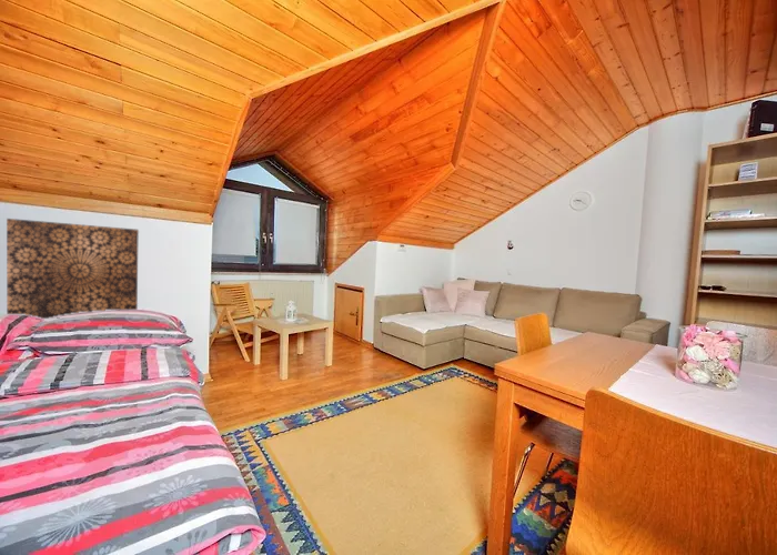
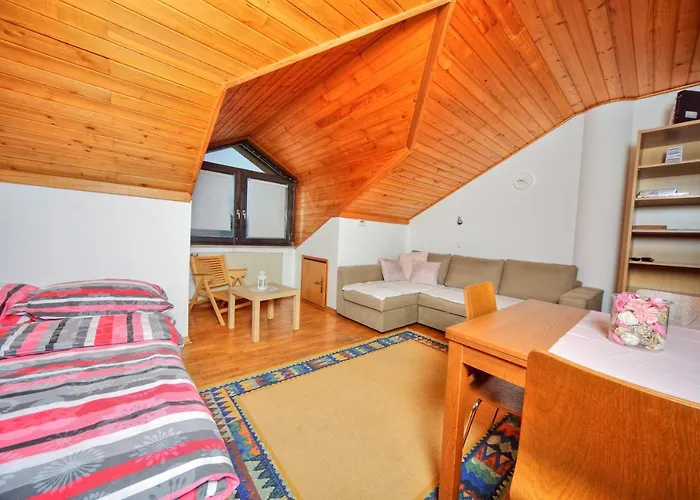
- wall art (78, 271)
